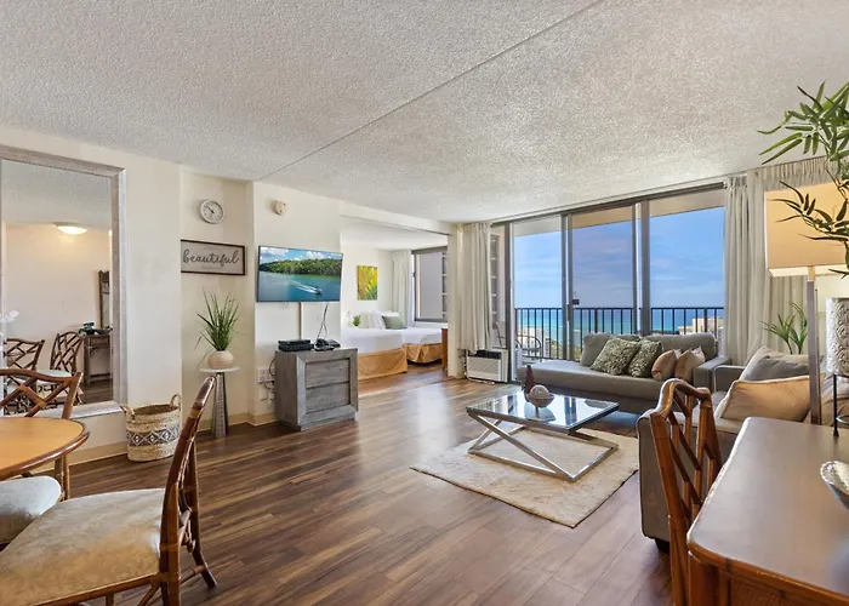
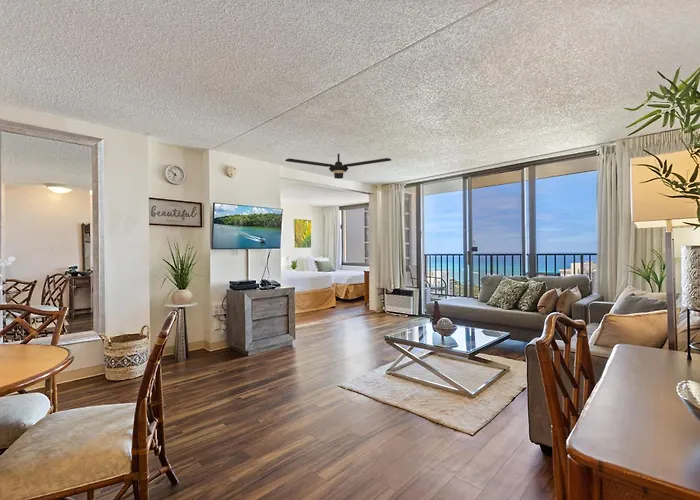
+ ceiling fan (338, 166)
